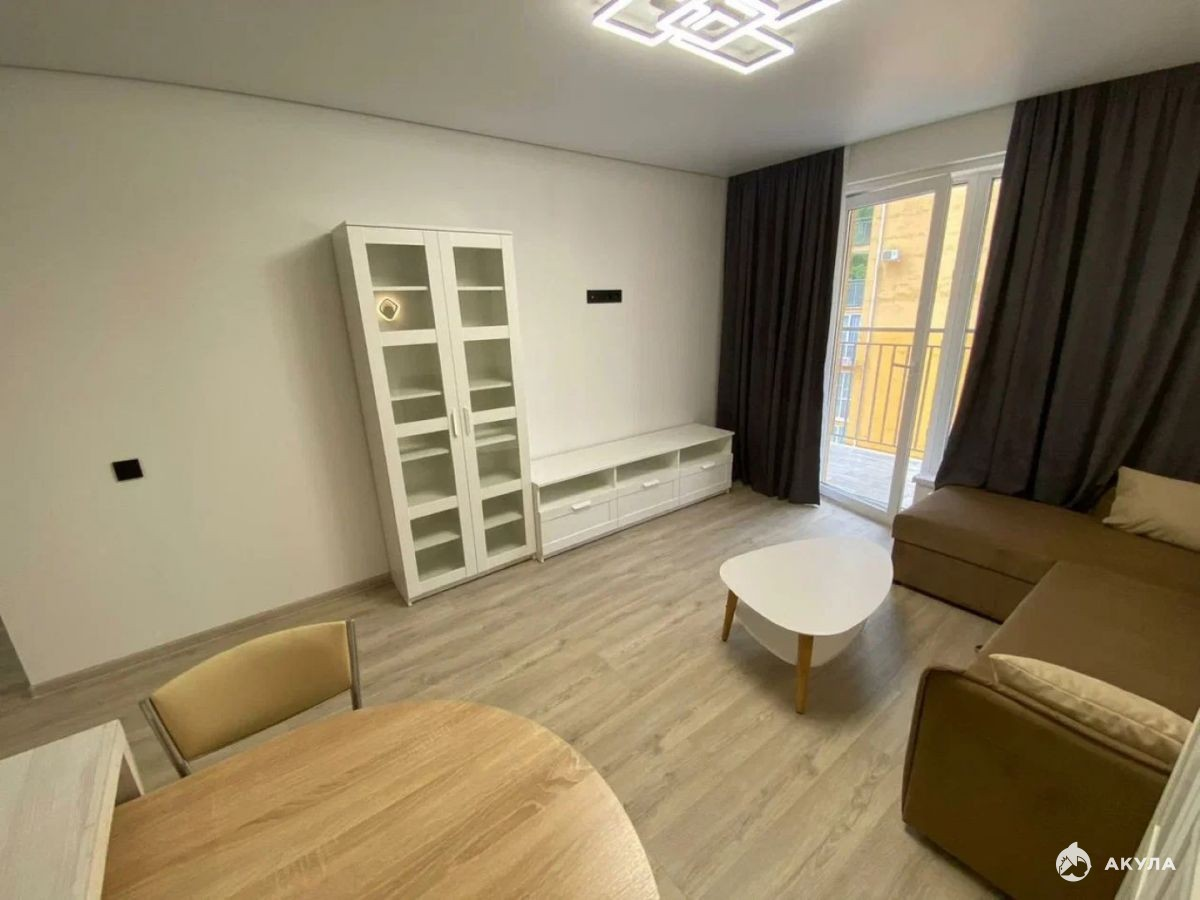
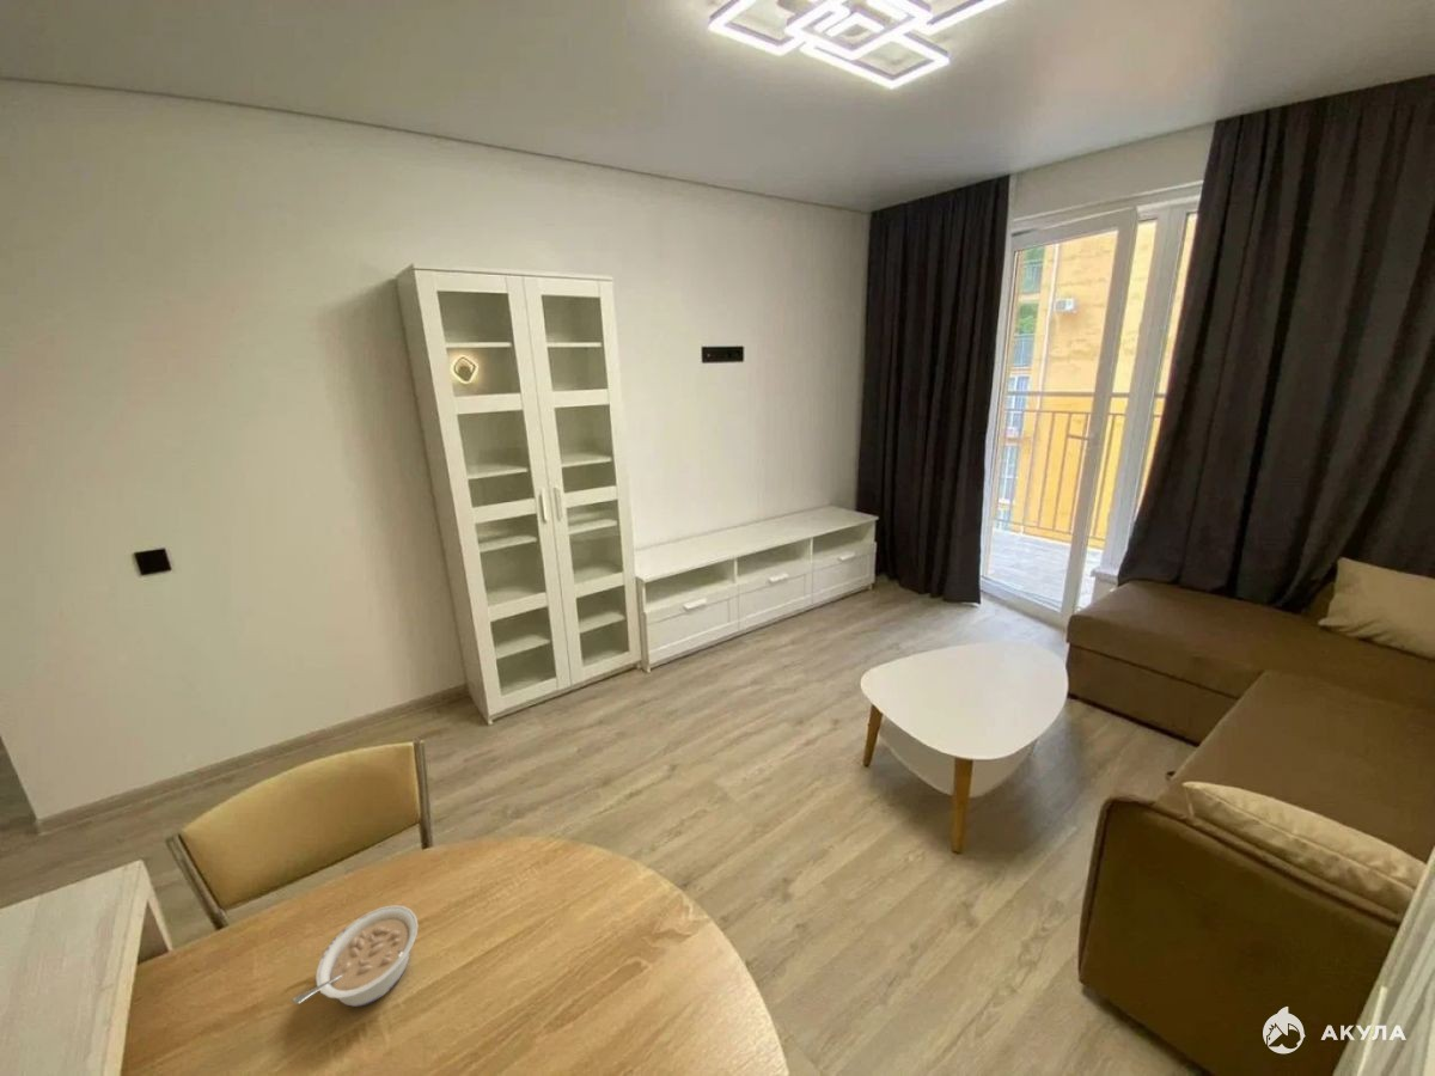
+ legume (368, 961)
